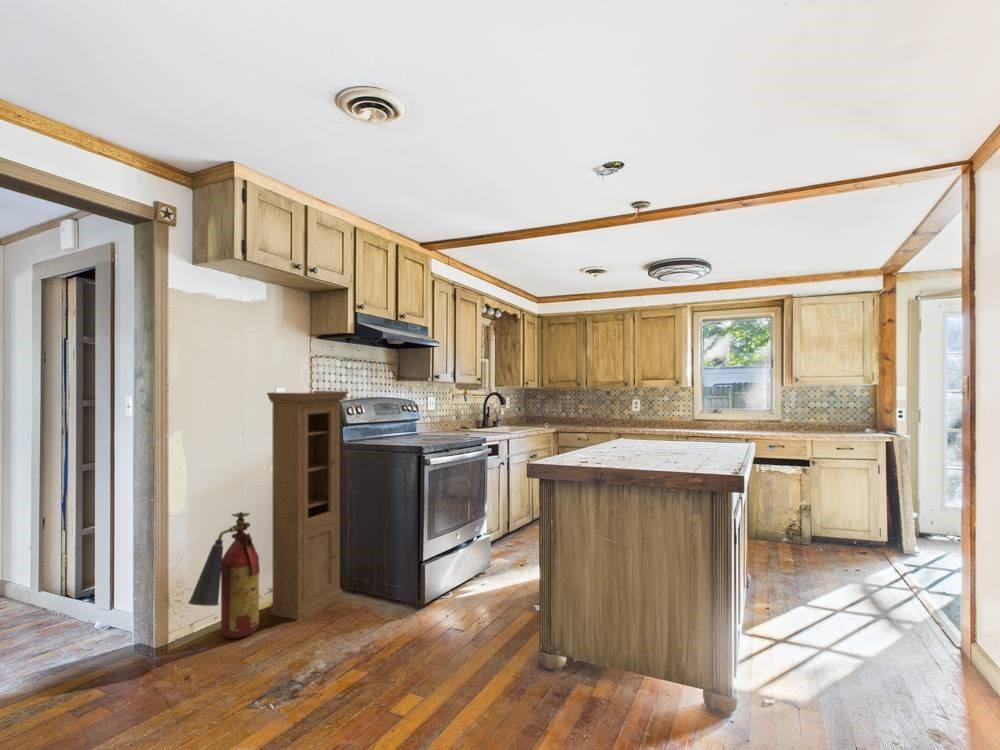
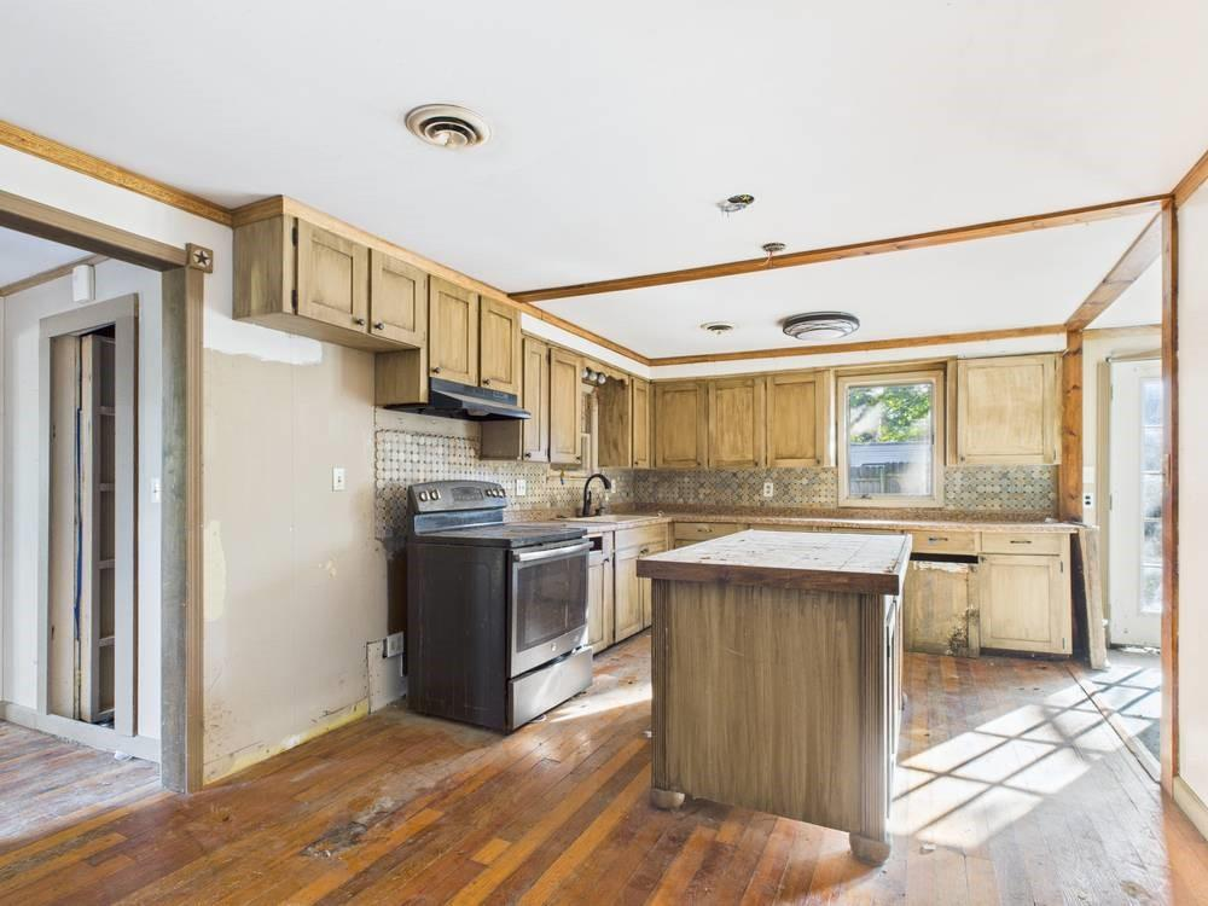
- cabinet (309, 499)
- fire extinguisher (225, 578)
